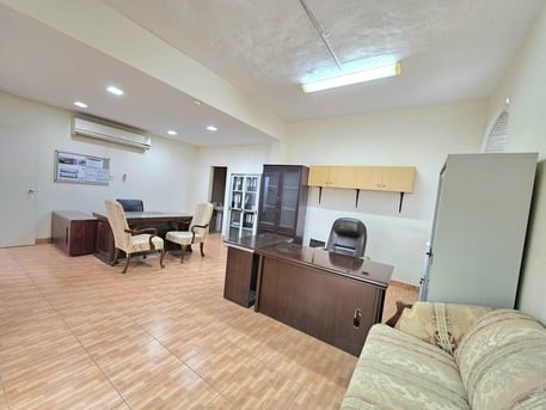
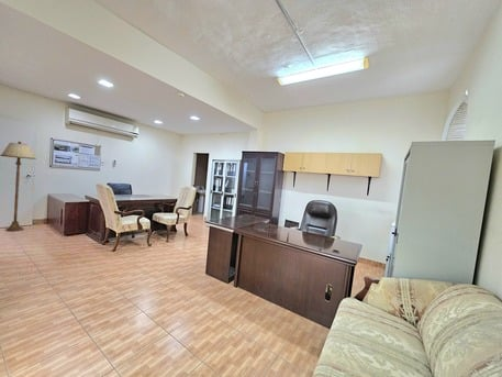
+ floor lamp (16, 186)
